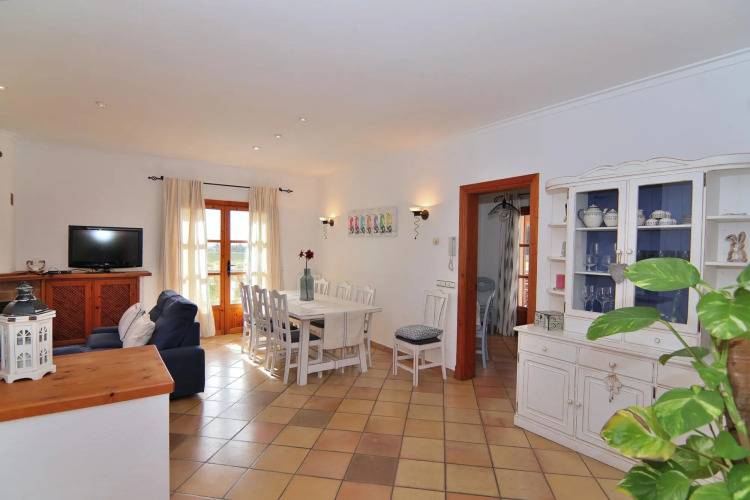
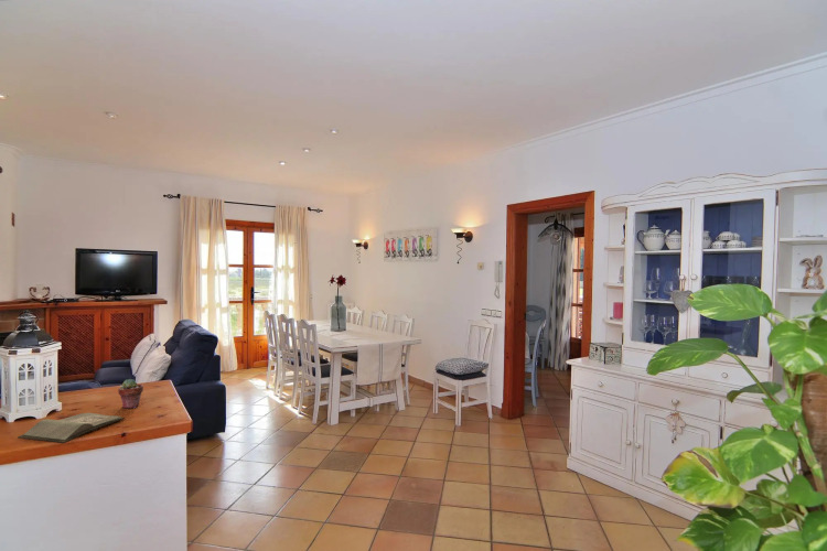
+ hardback book (75, 422)
+ potted succulent (130, 392)
